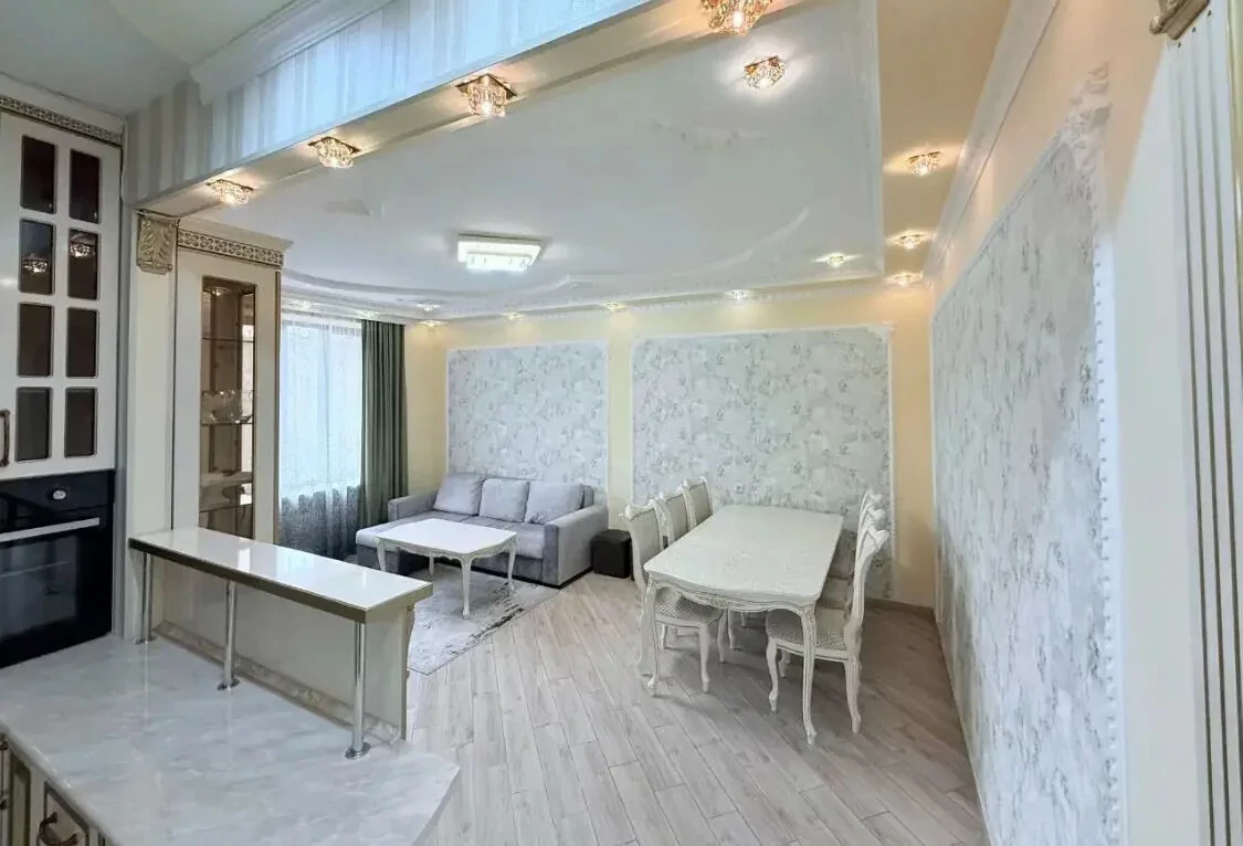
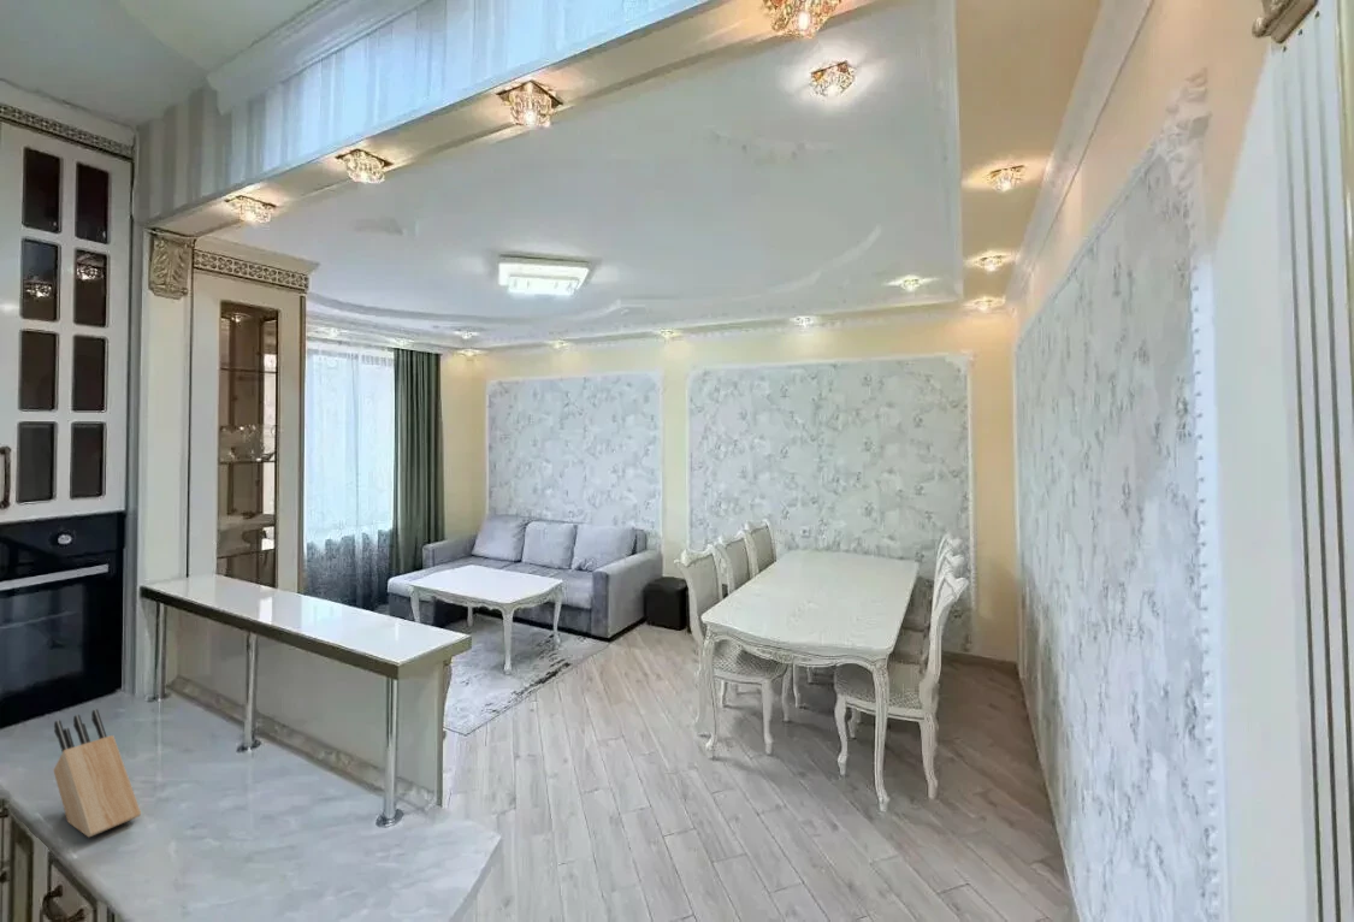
+ knife block (93, 767)
